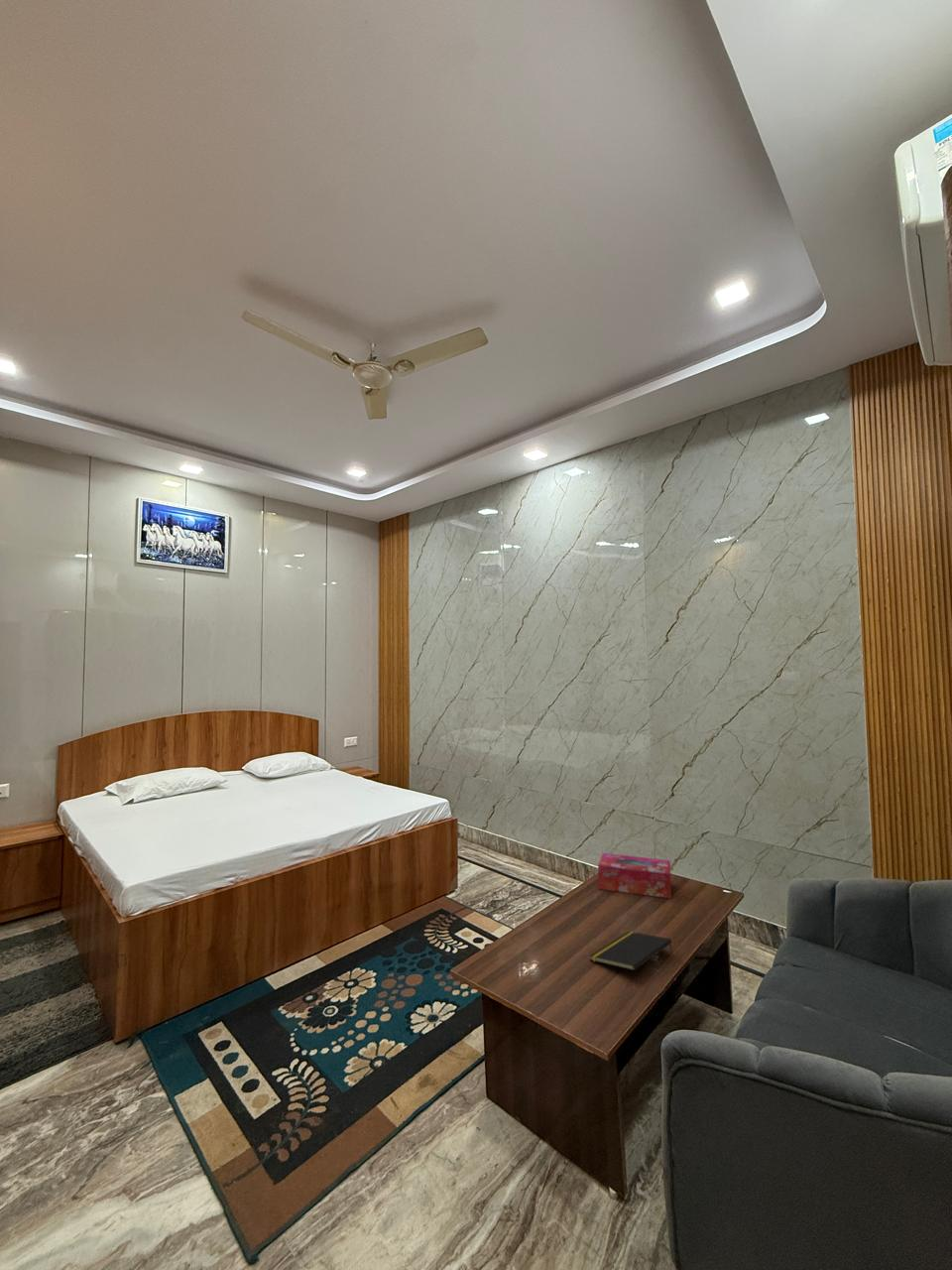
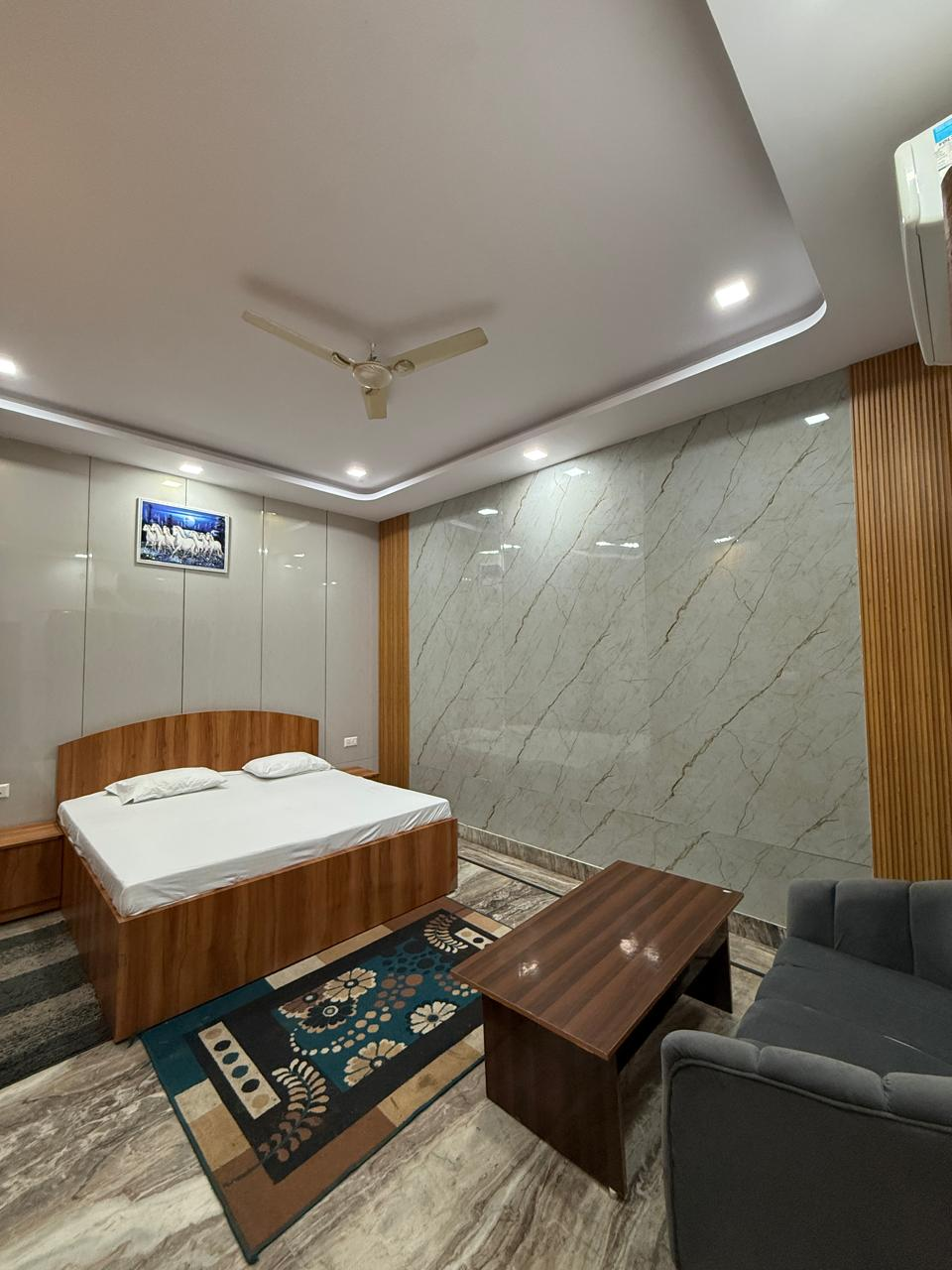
- tissue box (635, 874)
- notepad (631, 949)
